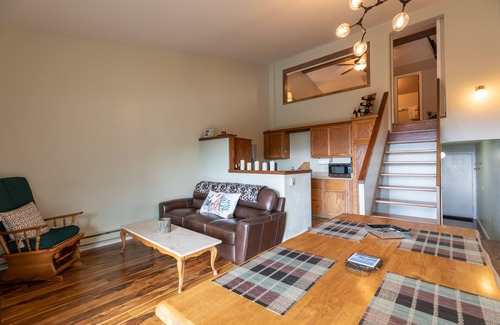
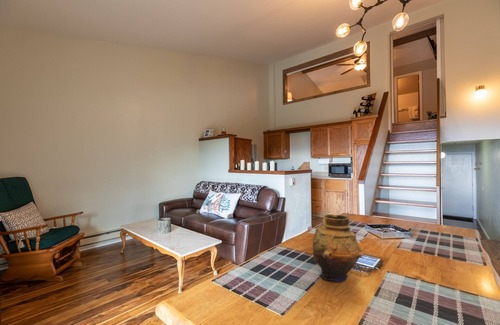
+ vase (337, 246)
